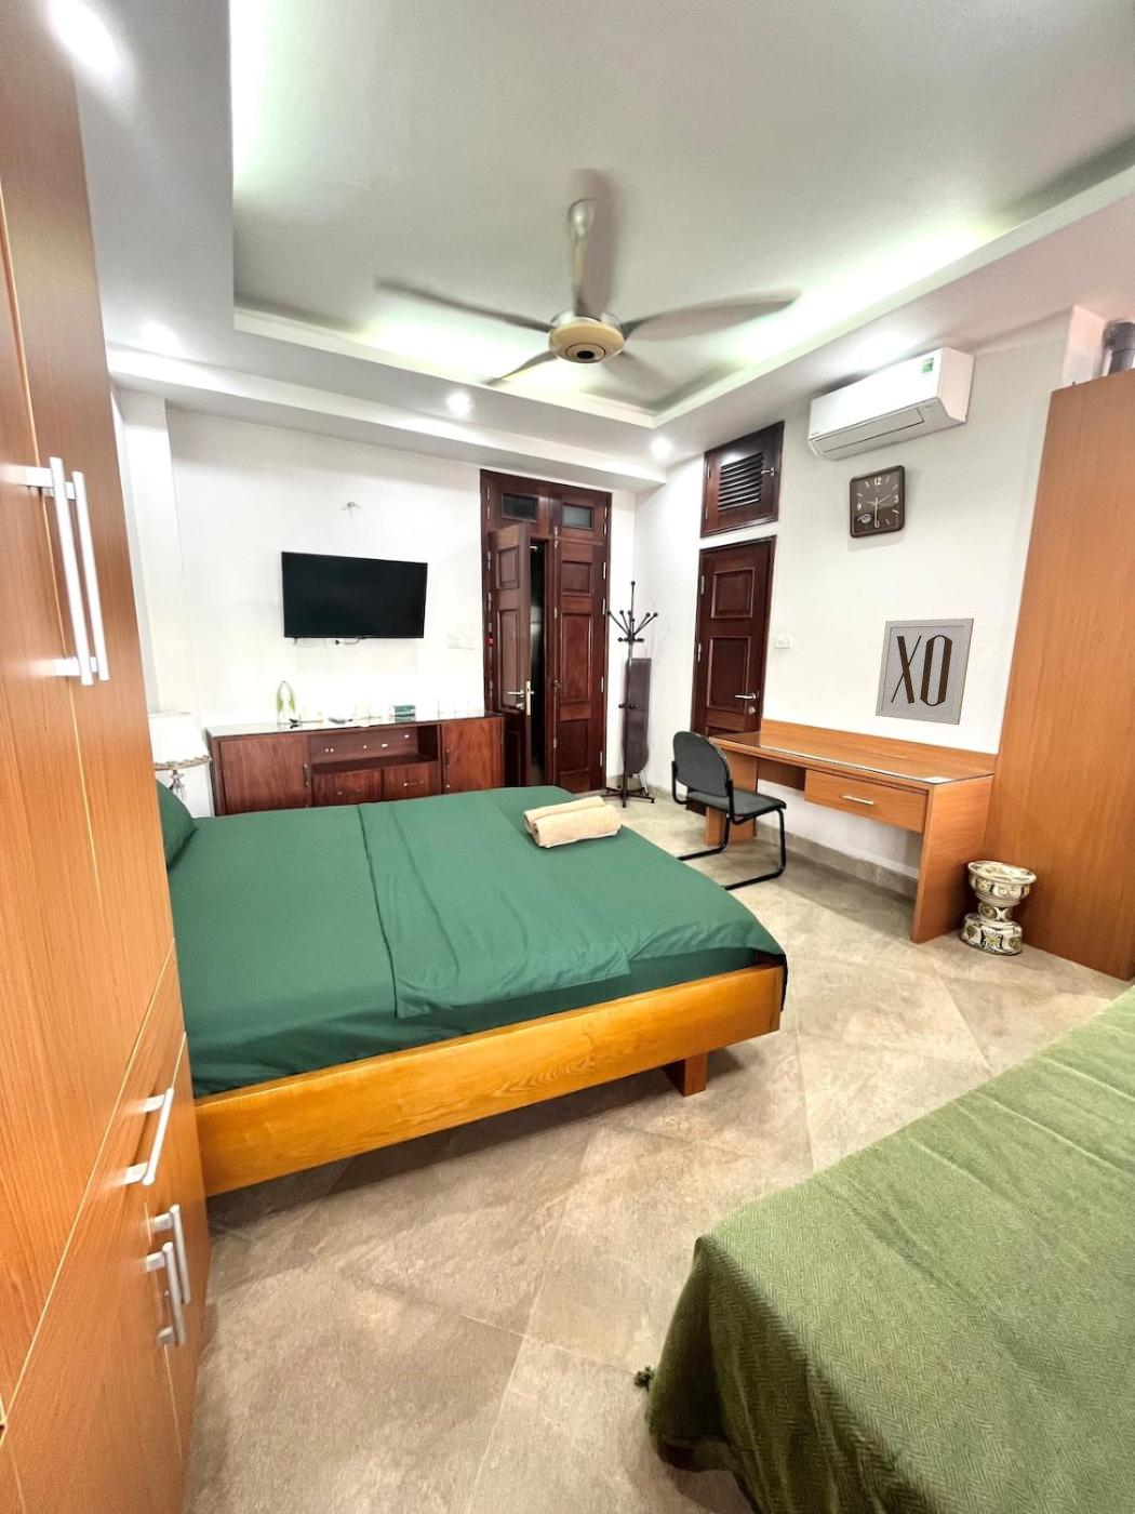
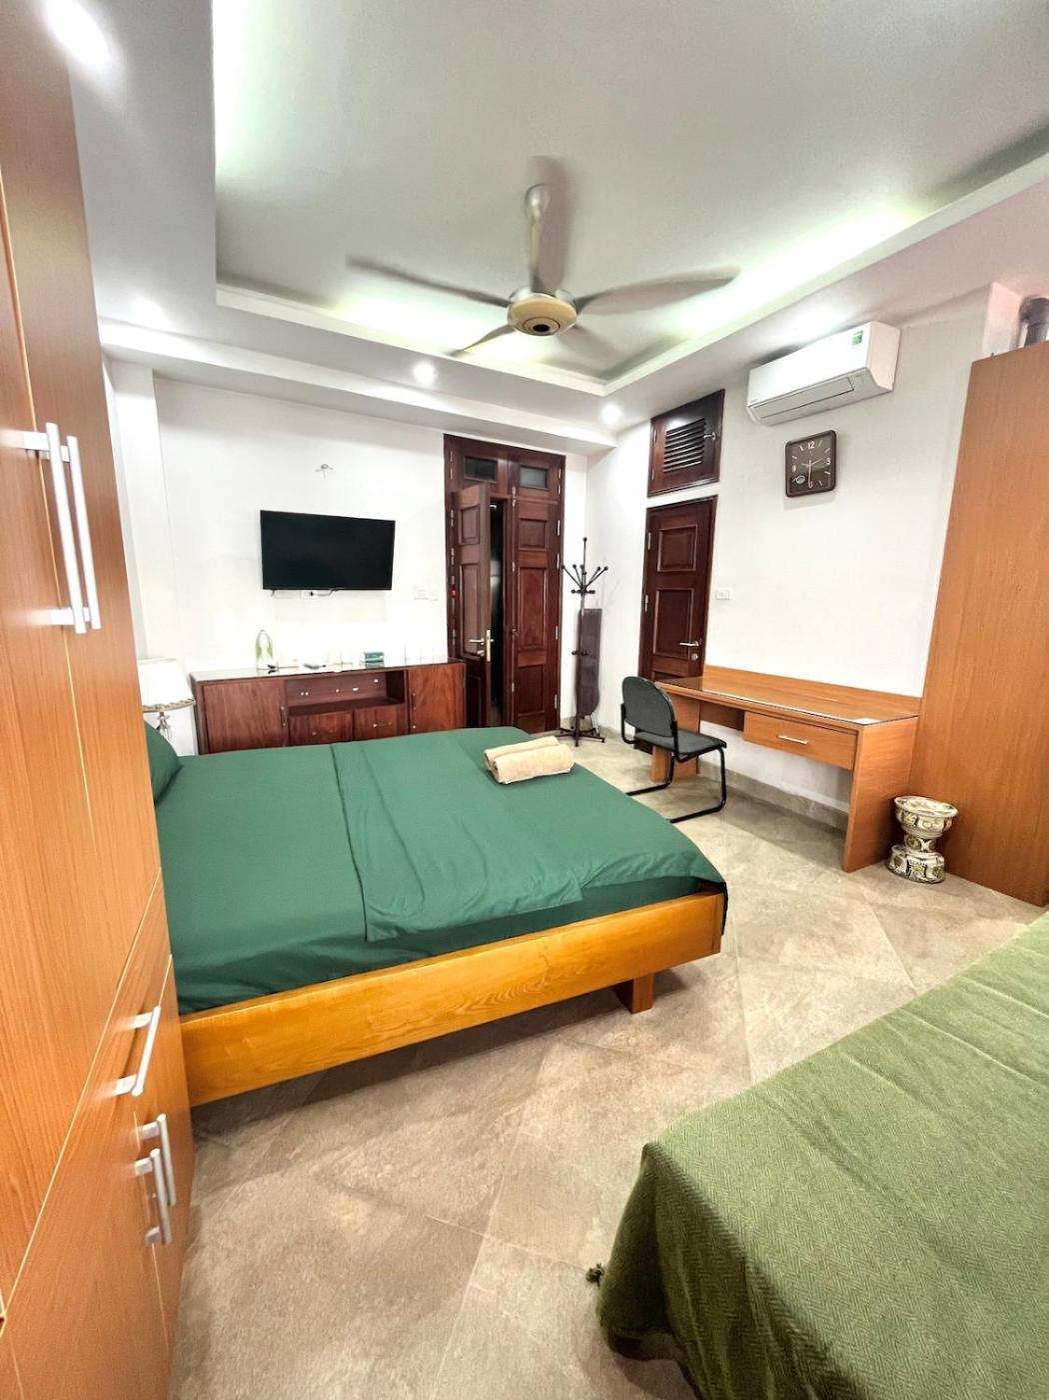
- wall art (920, 670)
